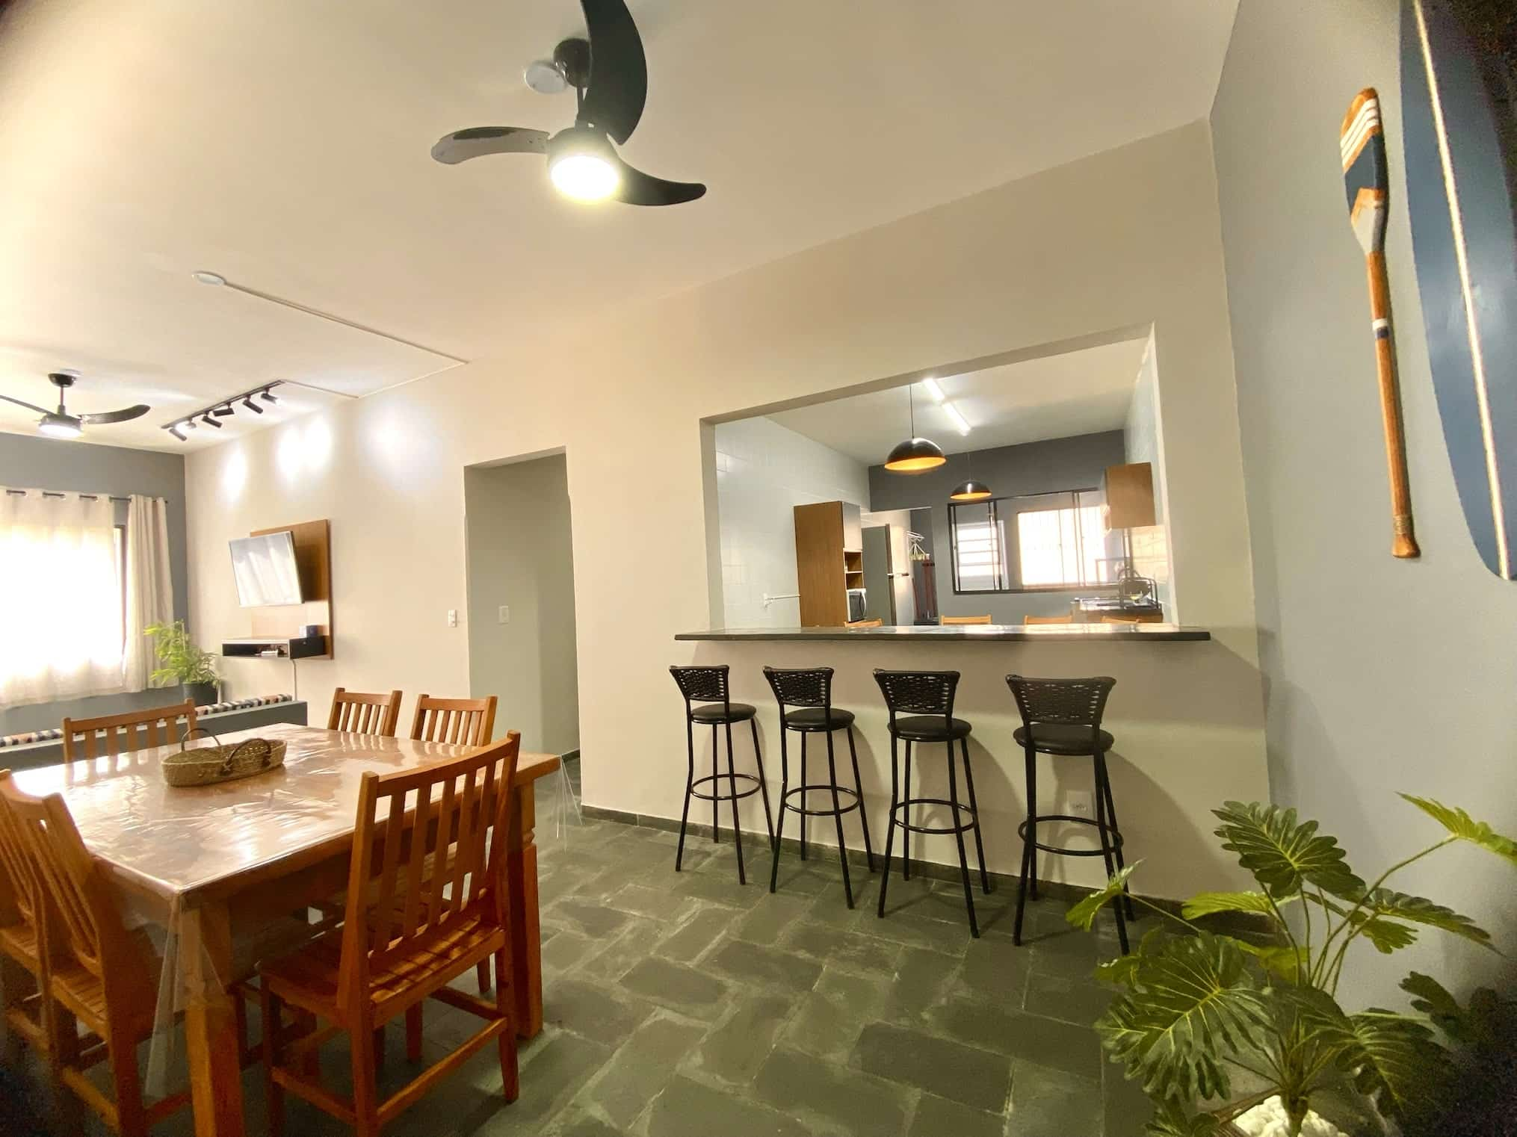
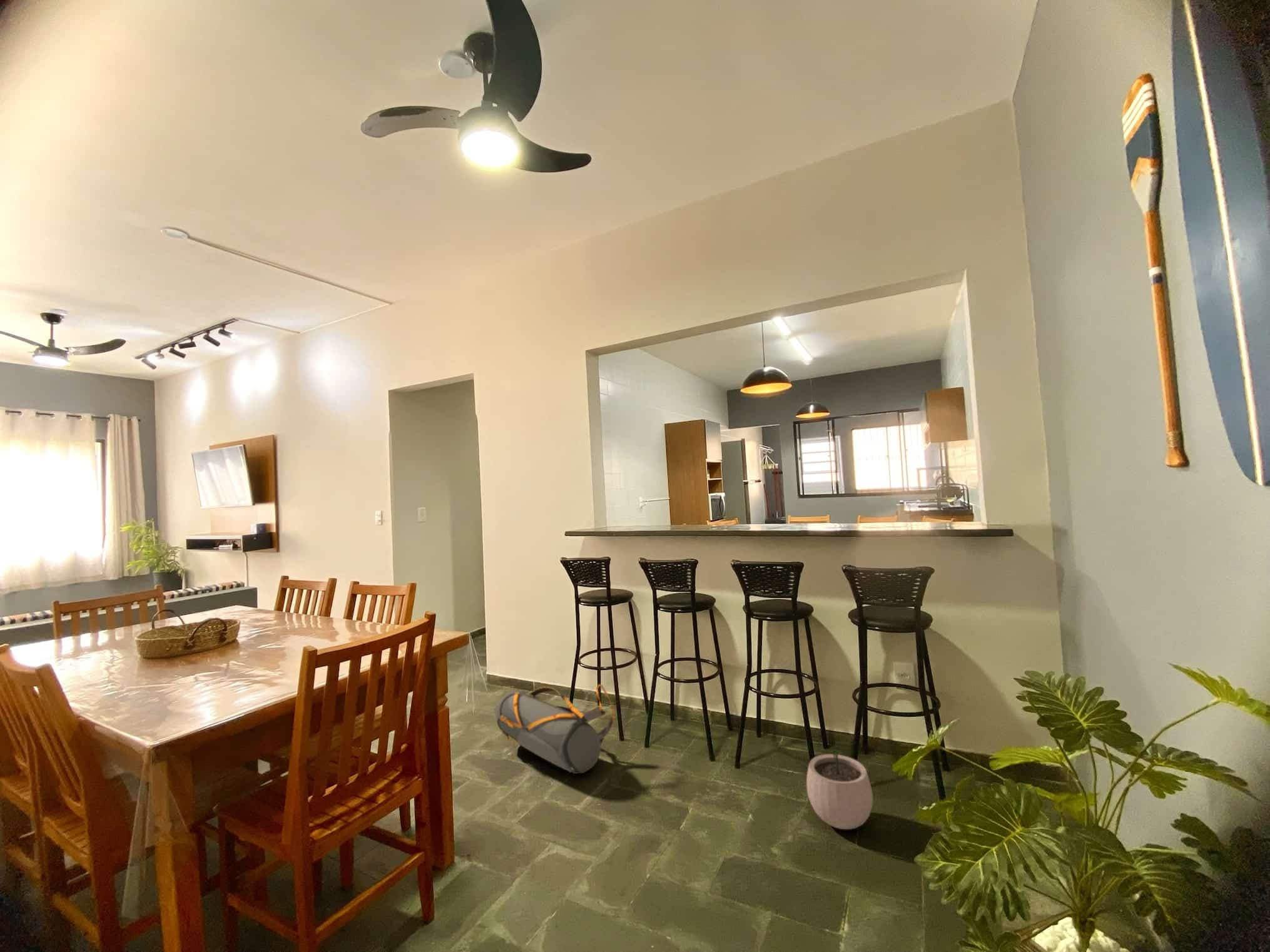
+ backpack (549, 721)
+ plant pot (838, 782)
